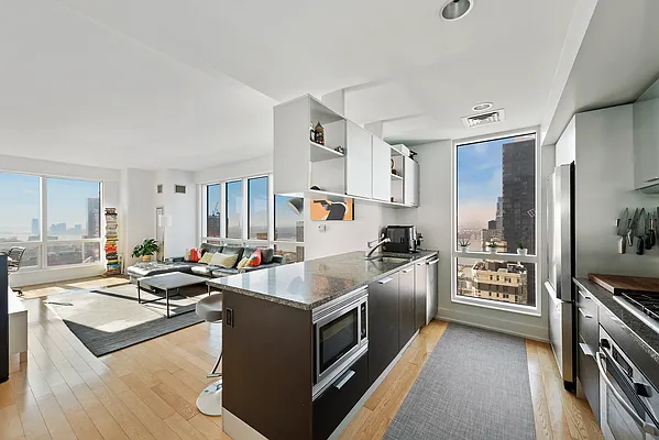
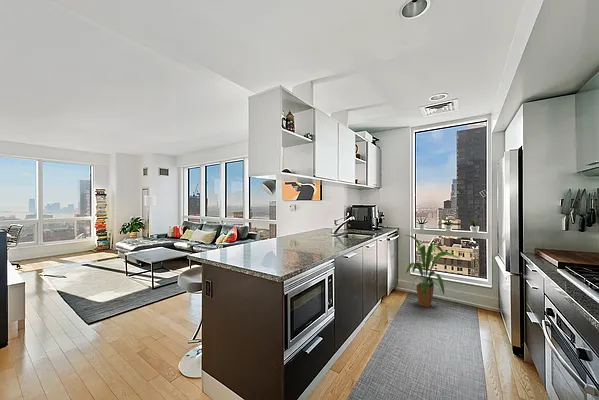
+ house plant (431, 271)
